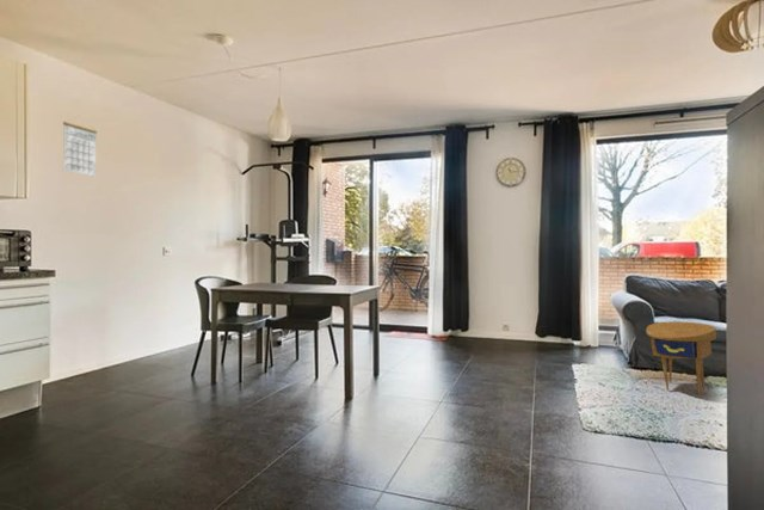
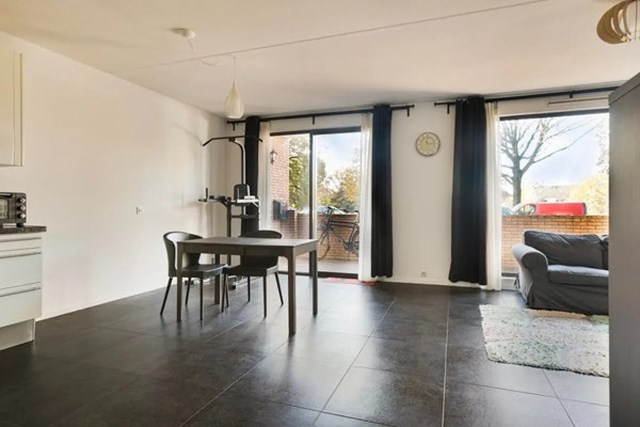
- side table (679, 356)
- calendar (80, 143)
